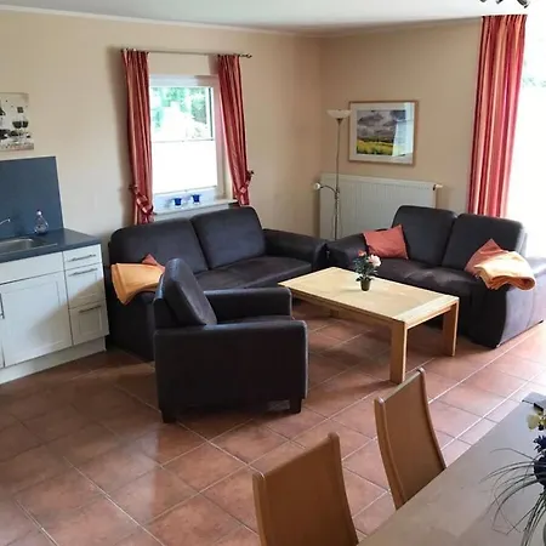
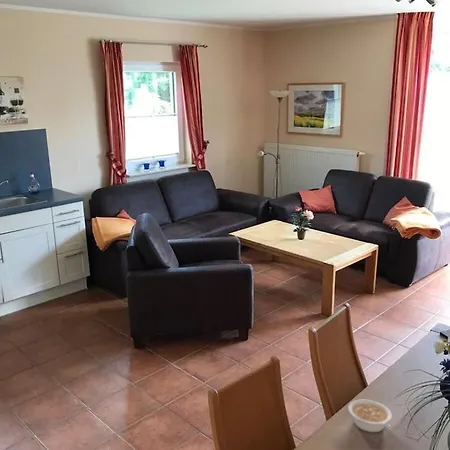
+ legume (371, 416)
